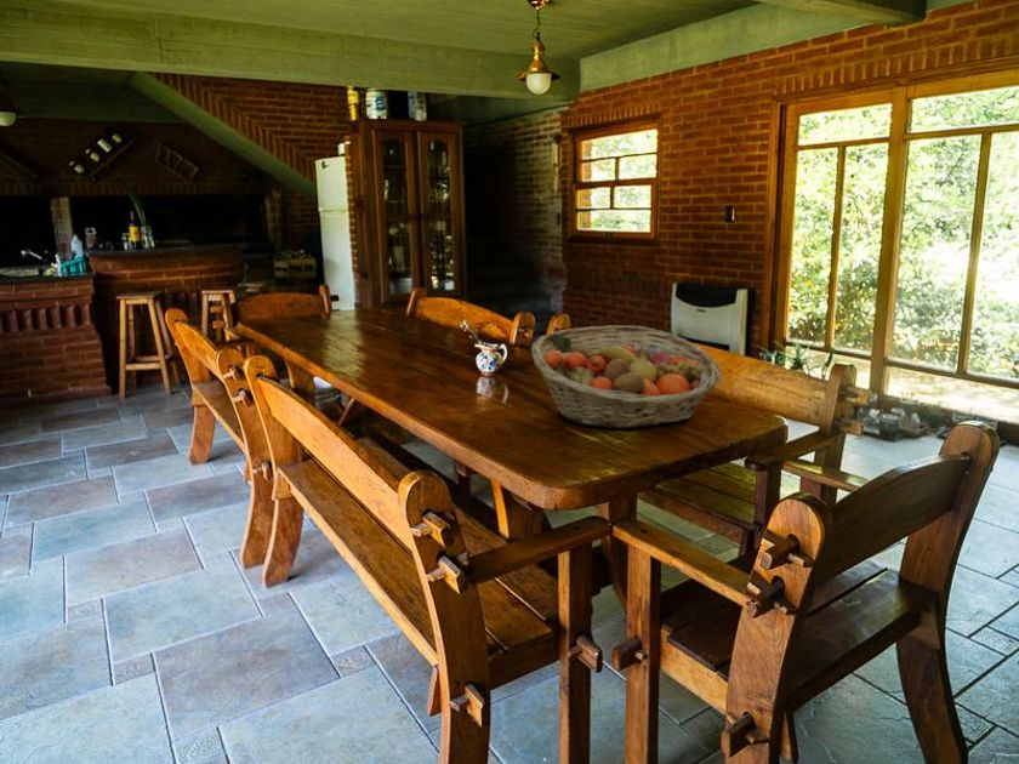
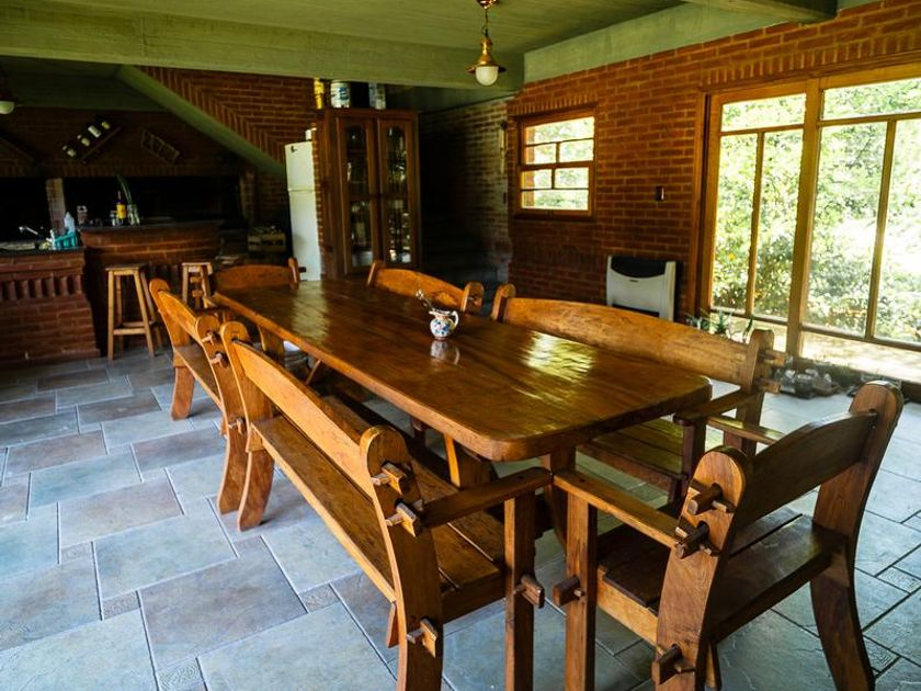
- fruit basket (625, 374)
